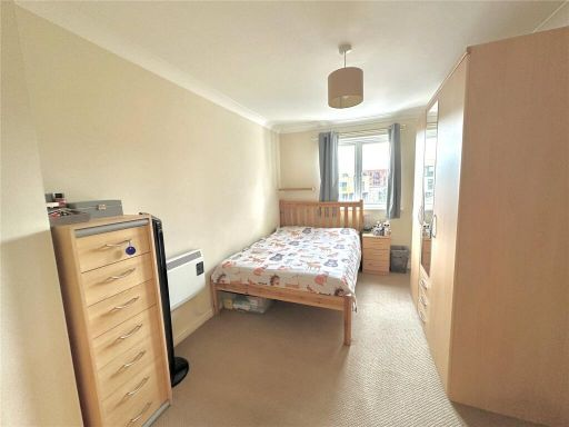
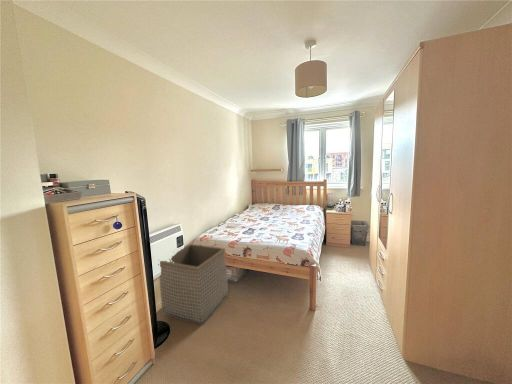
+ laundry basket (195, 279)
